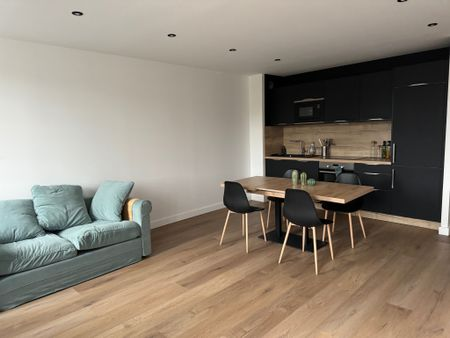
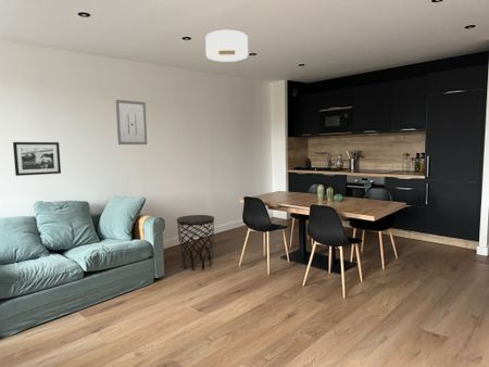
+ picture frame (37, 157)
+ side table (196, 241)
+ wall art (131, 123)
+ ceiling light (226, 46)
